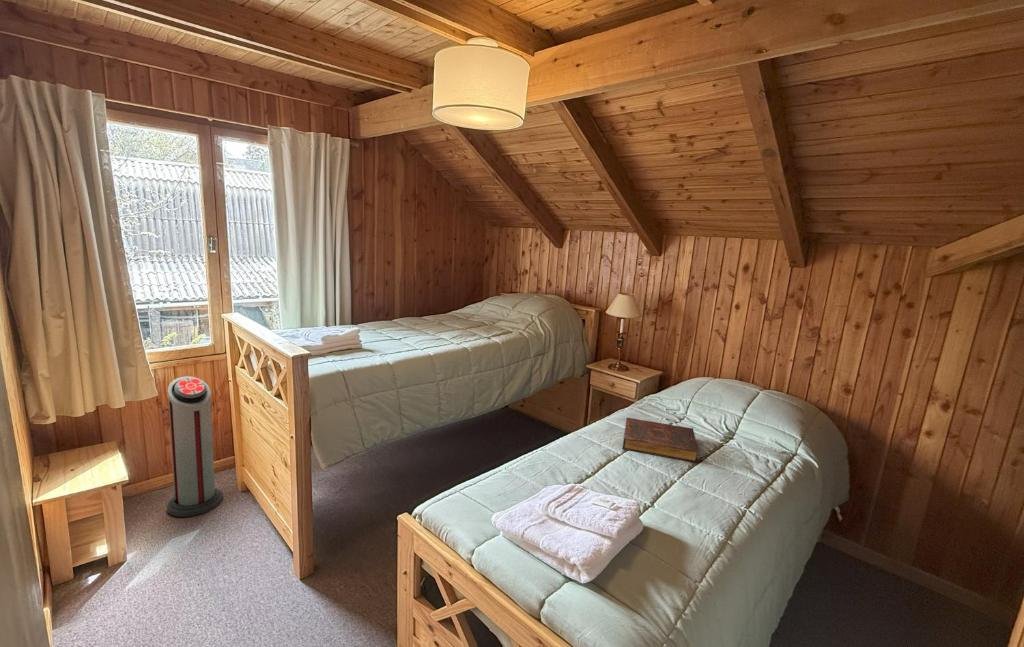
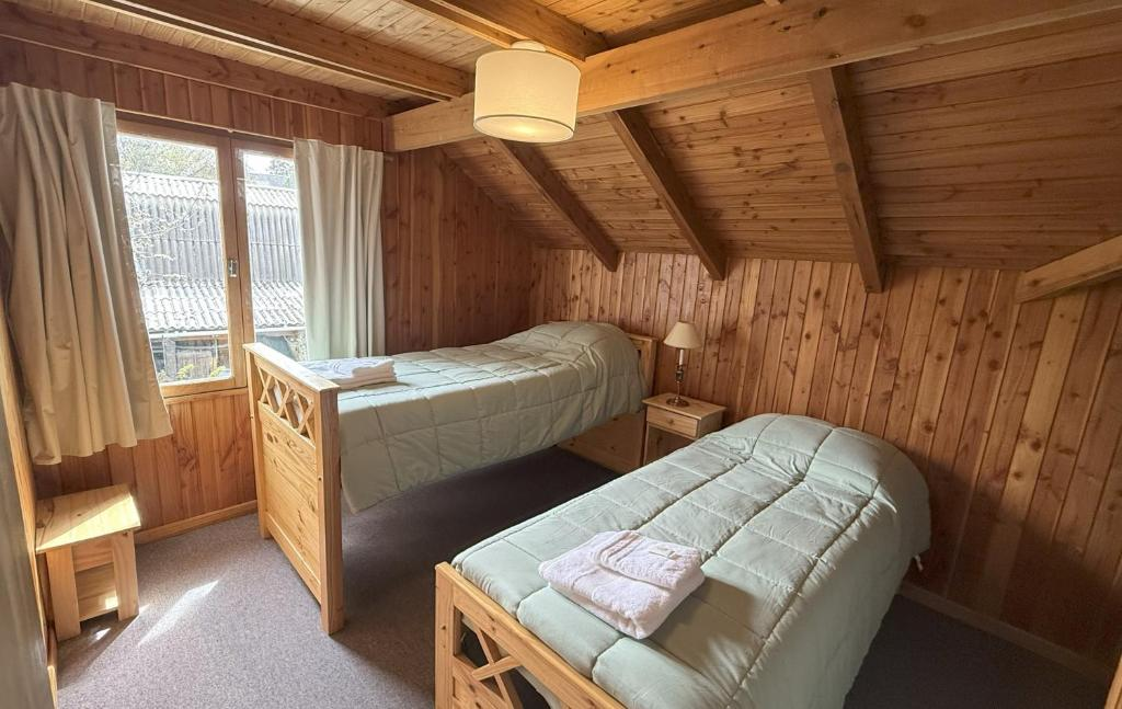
- air purifier (192, 442)
- book (658, 437)
